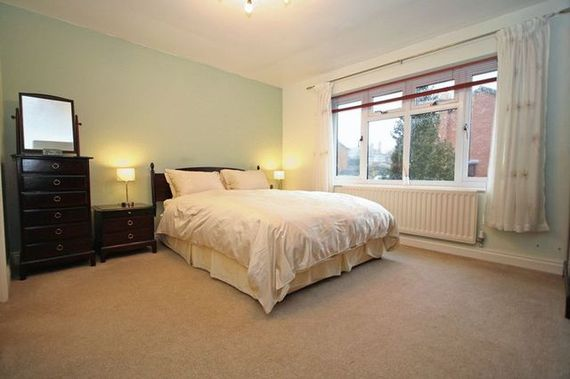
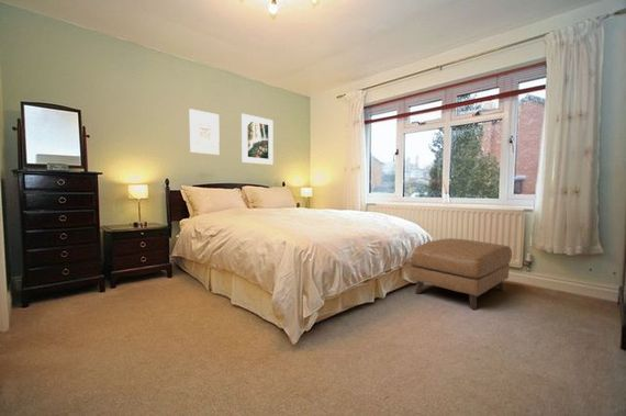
+ ottoman (460, 267)
+ wall art (204, 132)
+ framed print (258, 140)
